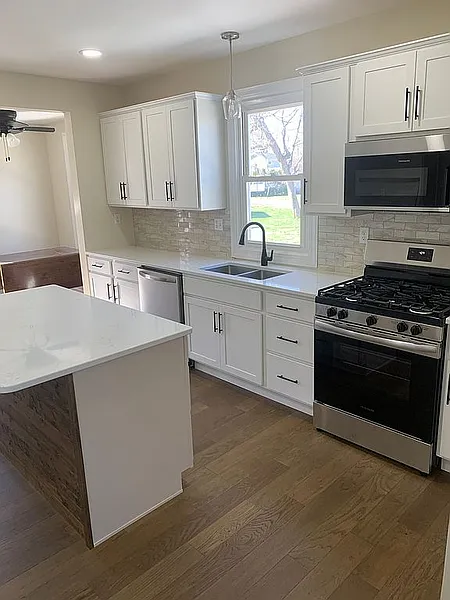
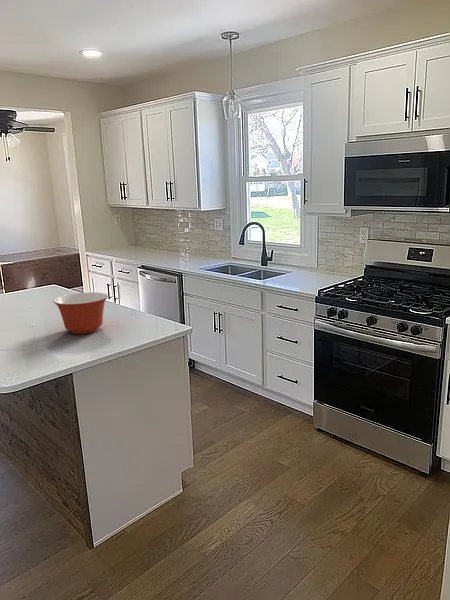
+ mixing bowl (82, 314)
